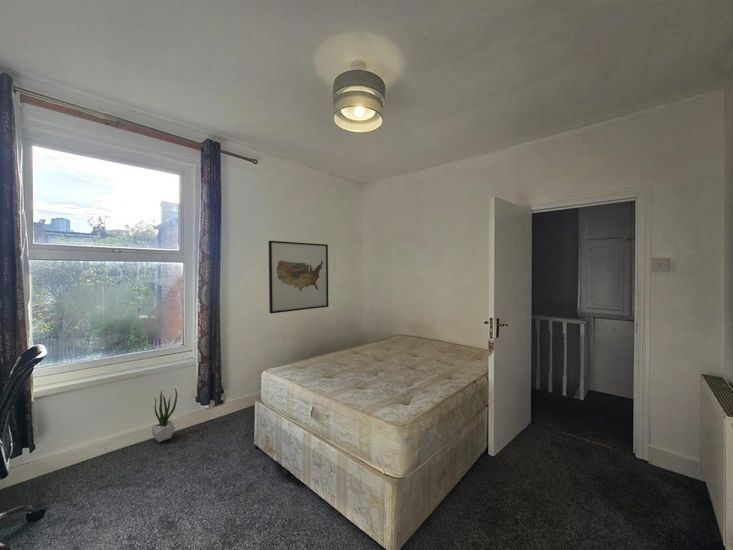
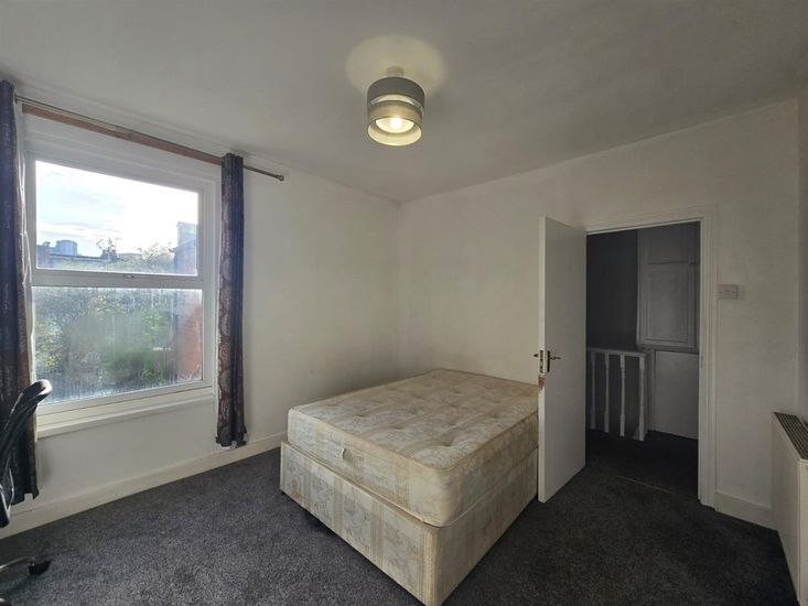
- wall art (300, 276)
- potted plant (165, 414)
